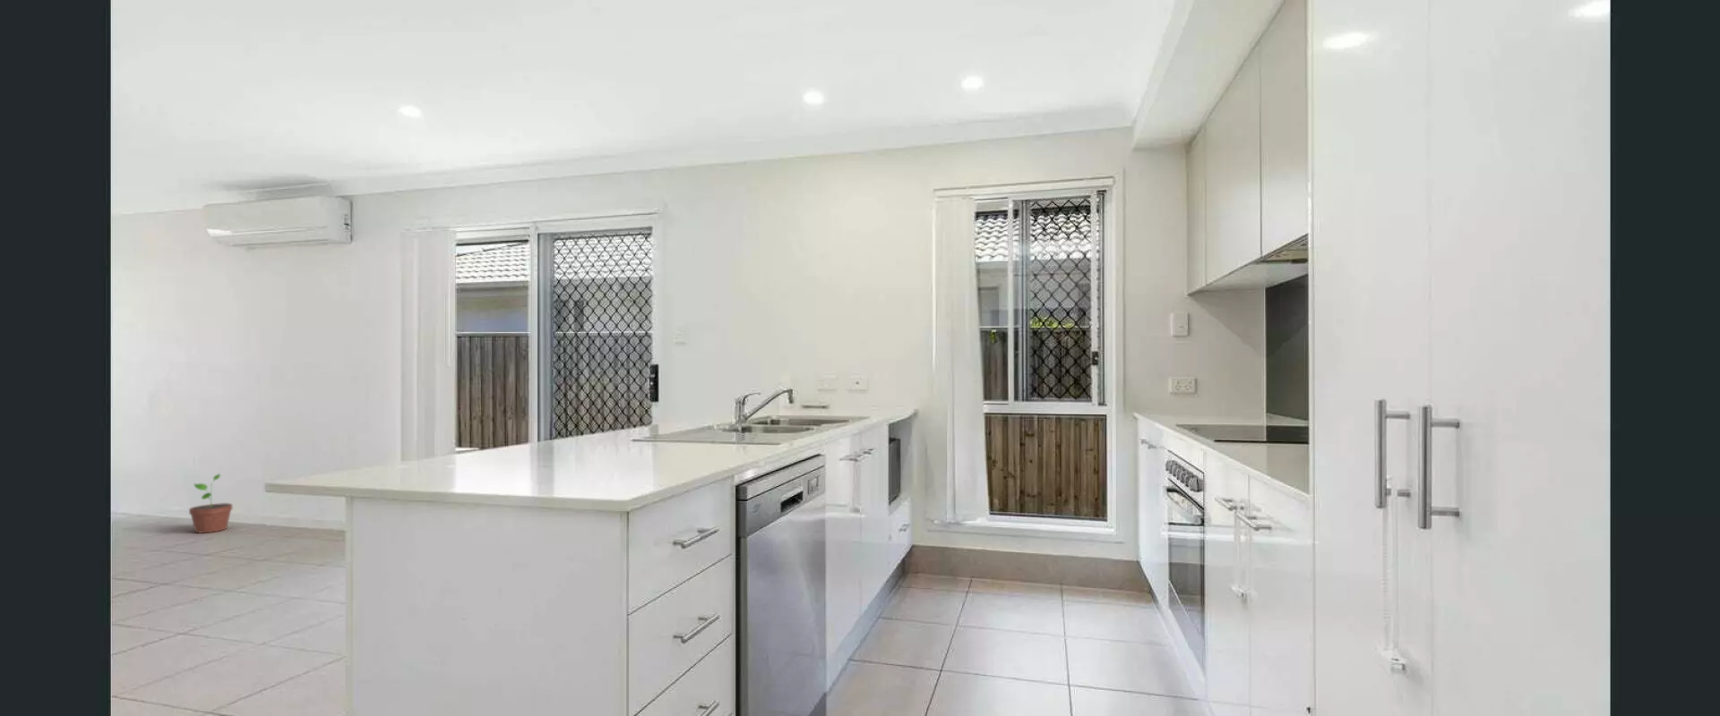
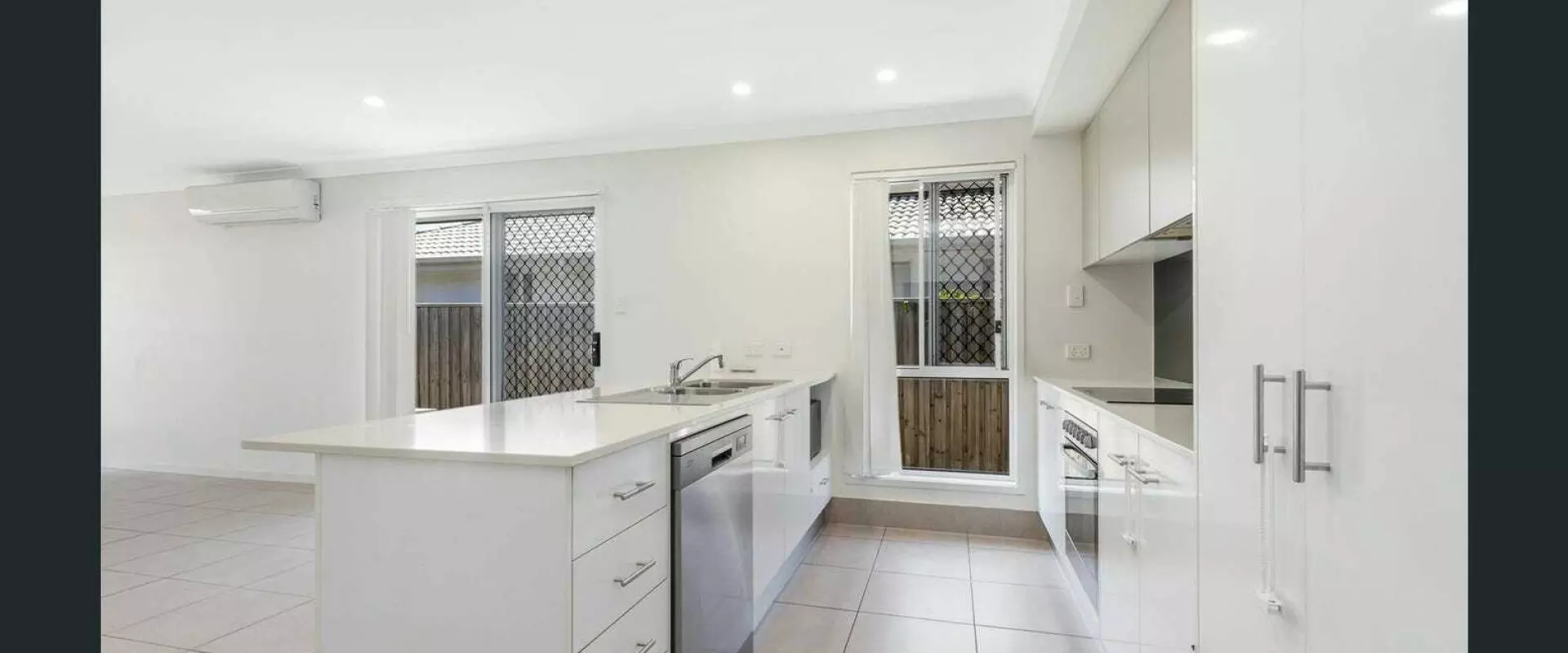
- potted plant (211, 503)
